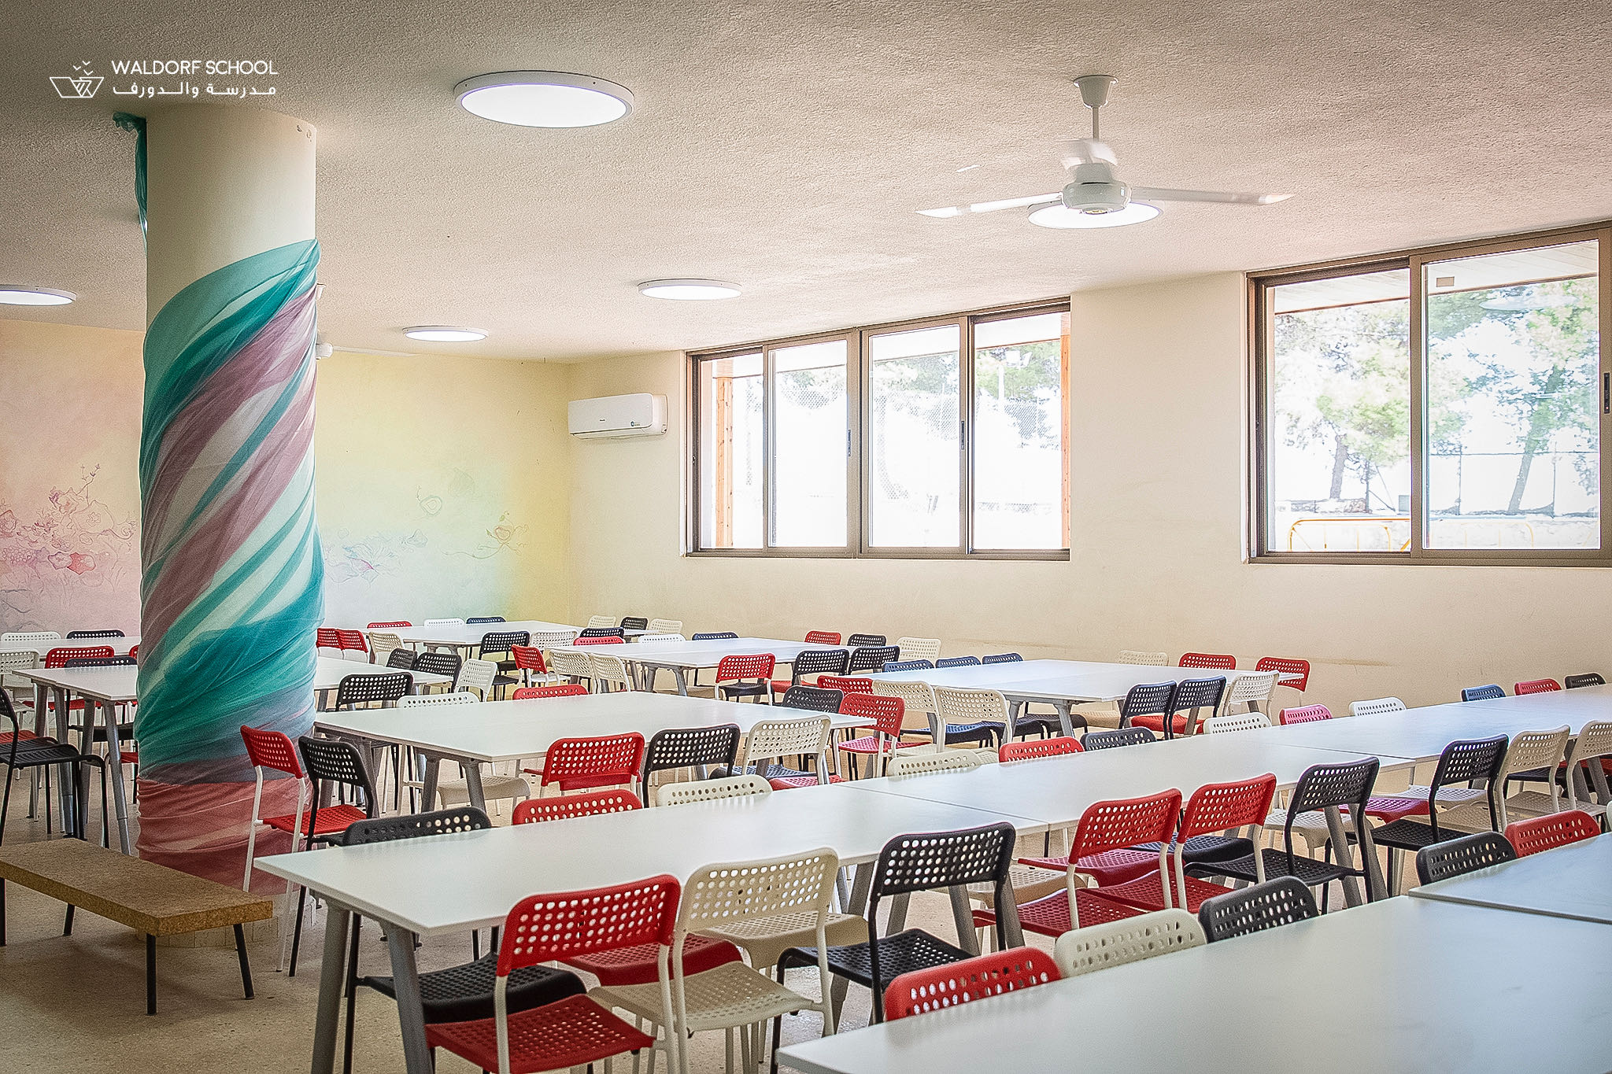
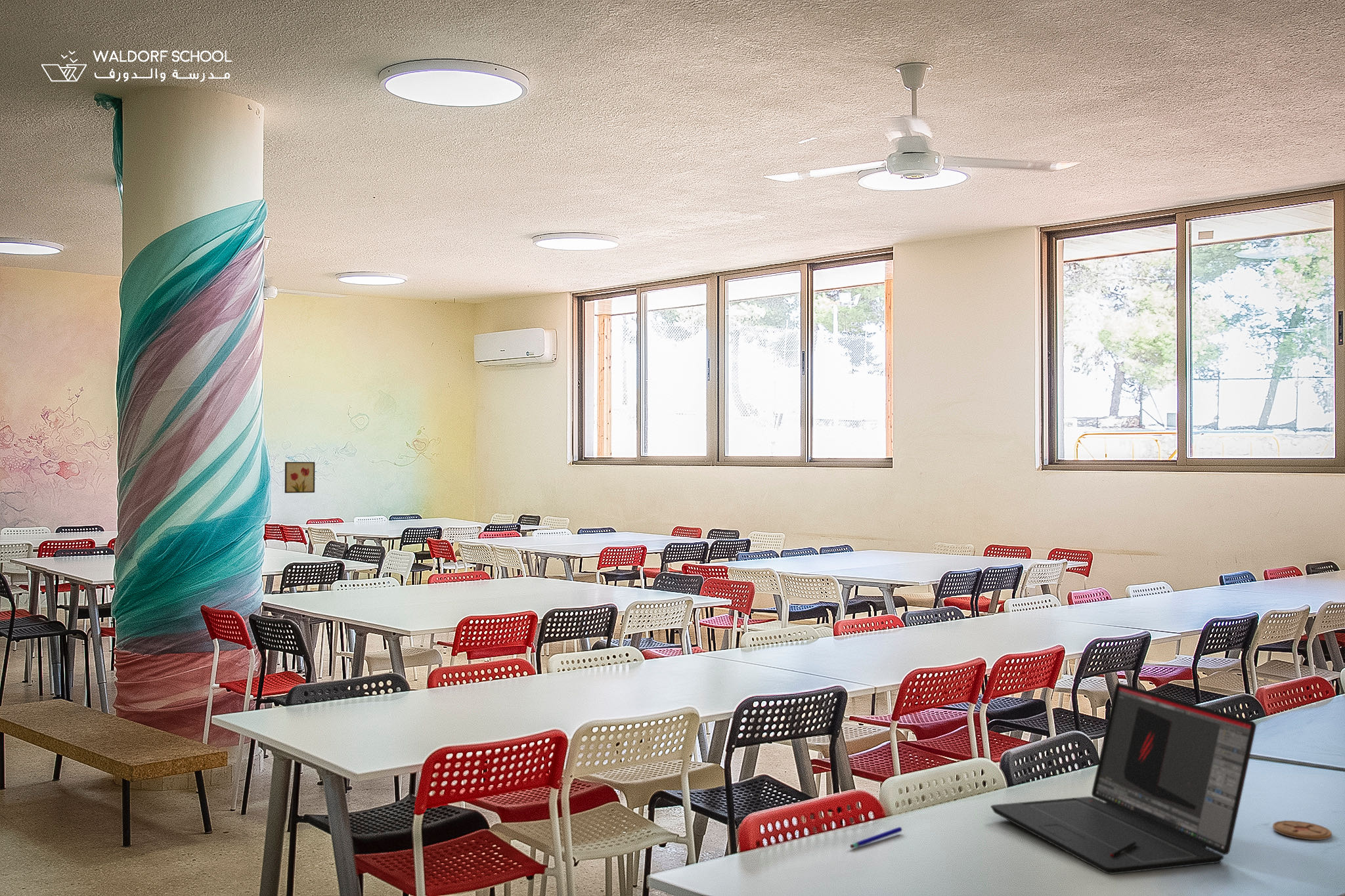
+ wall art (299, 477)
+ pen (876, 838)
+ coaster (1302, 830)
+ laptop (1114, 770)
